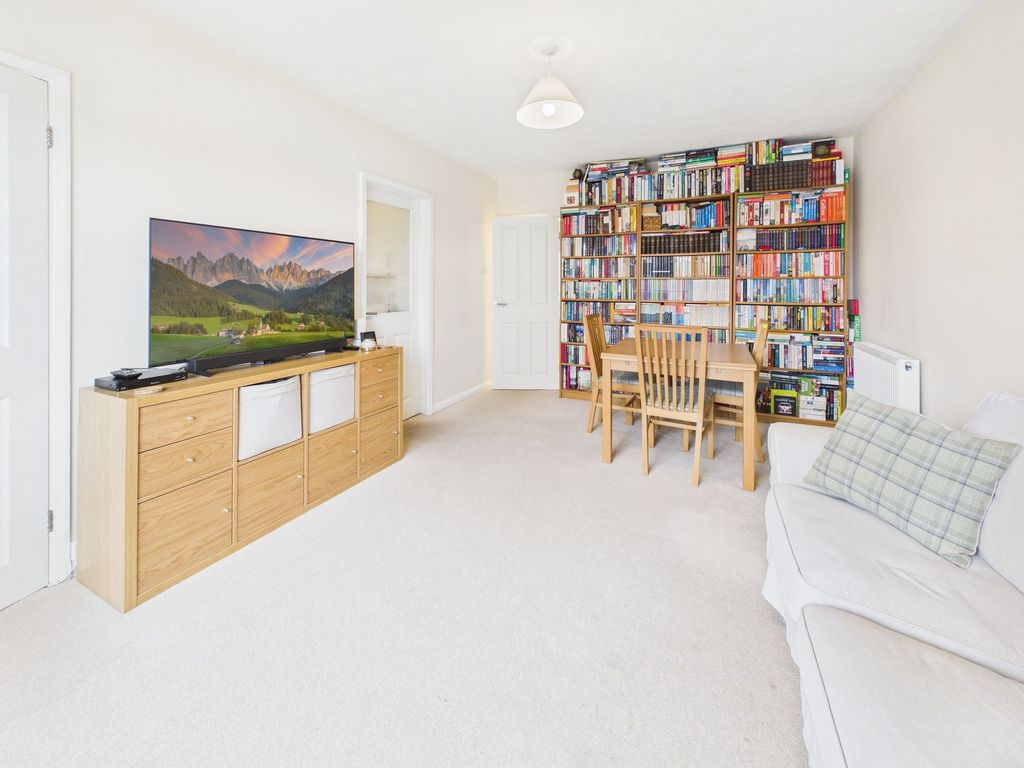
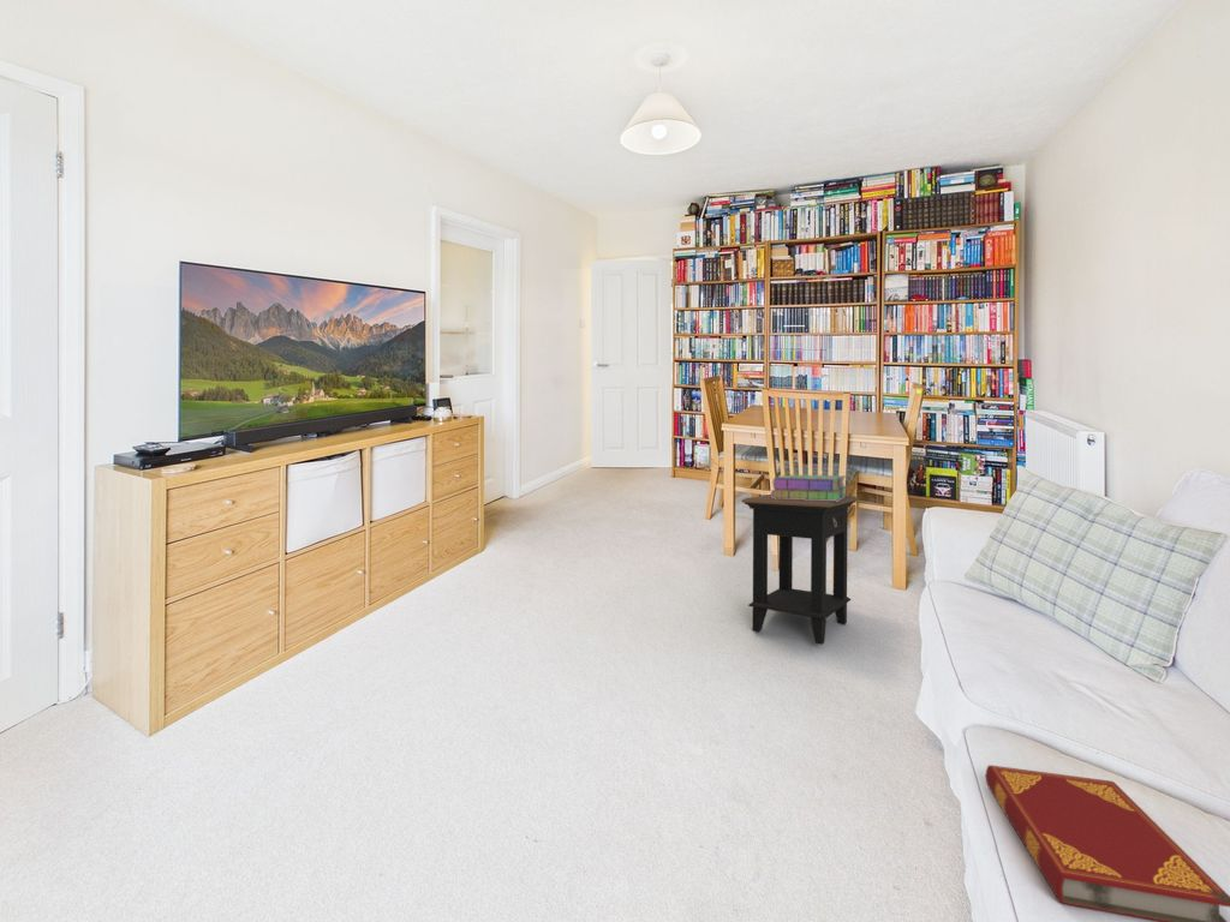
+ side table (792, 562)
+ stack of books (810, 486)
+ hardback book (1088, 834)
